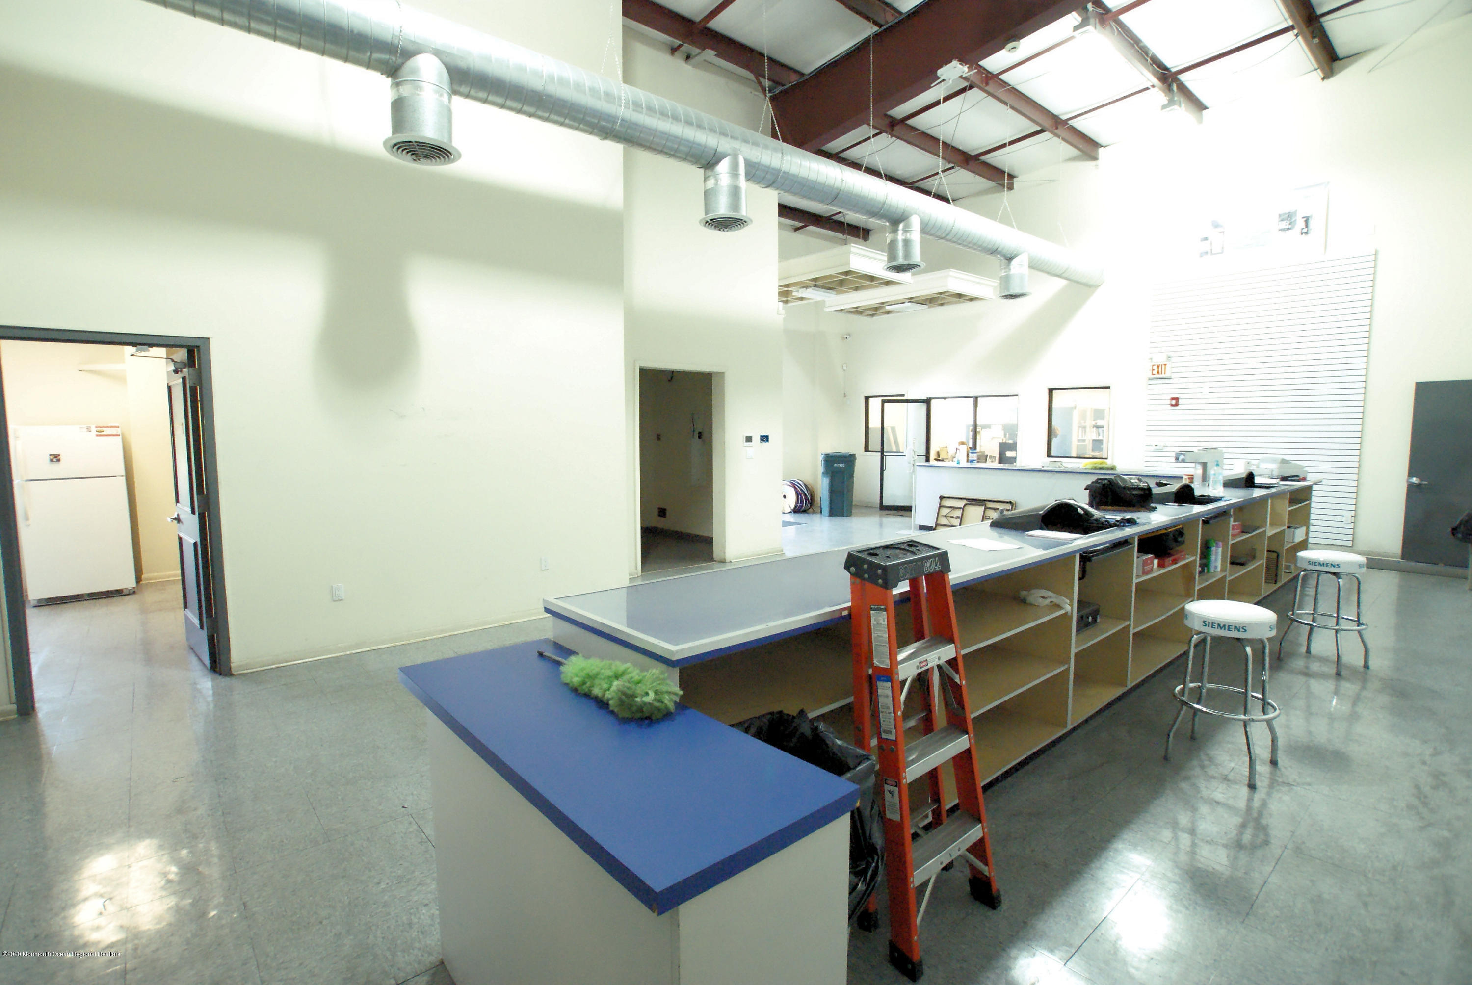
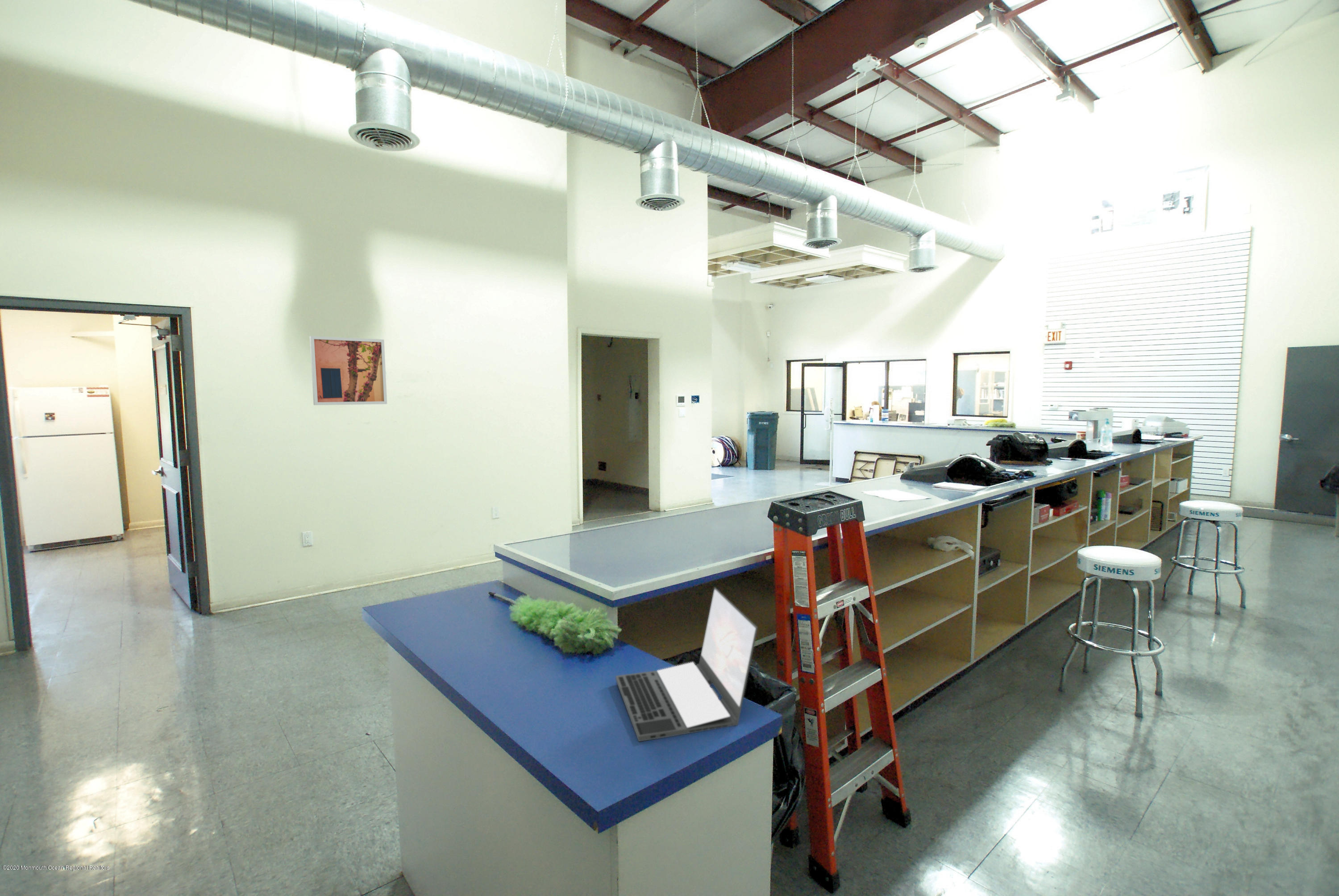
+ wall art (349, 371)
+ laptop (683, 664)
